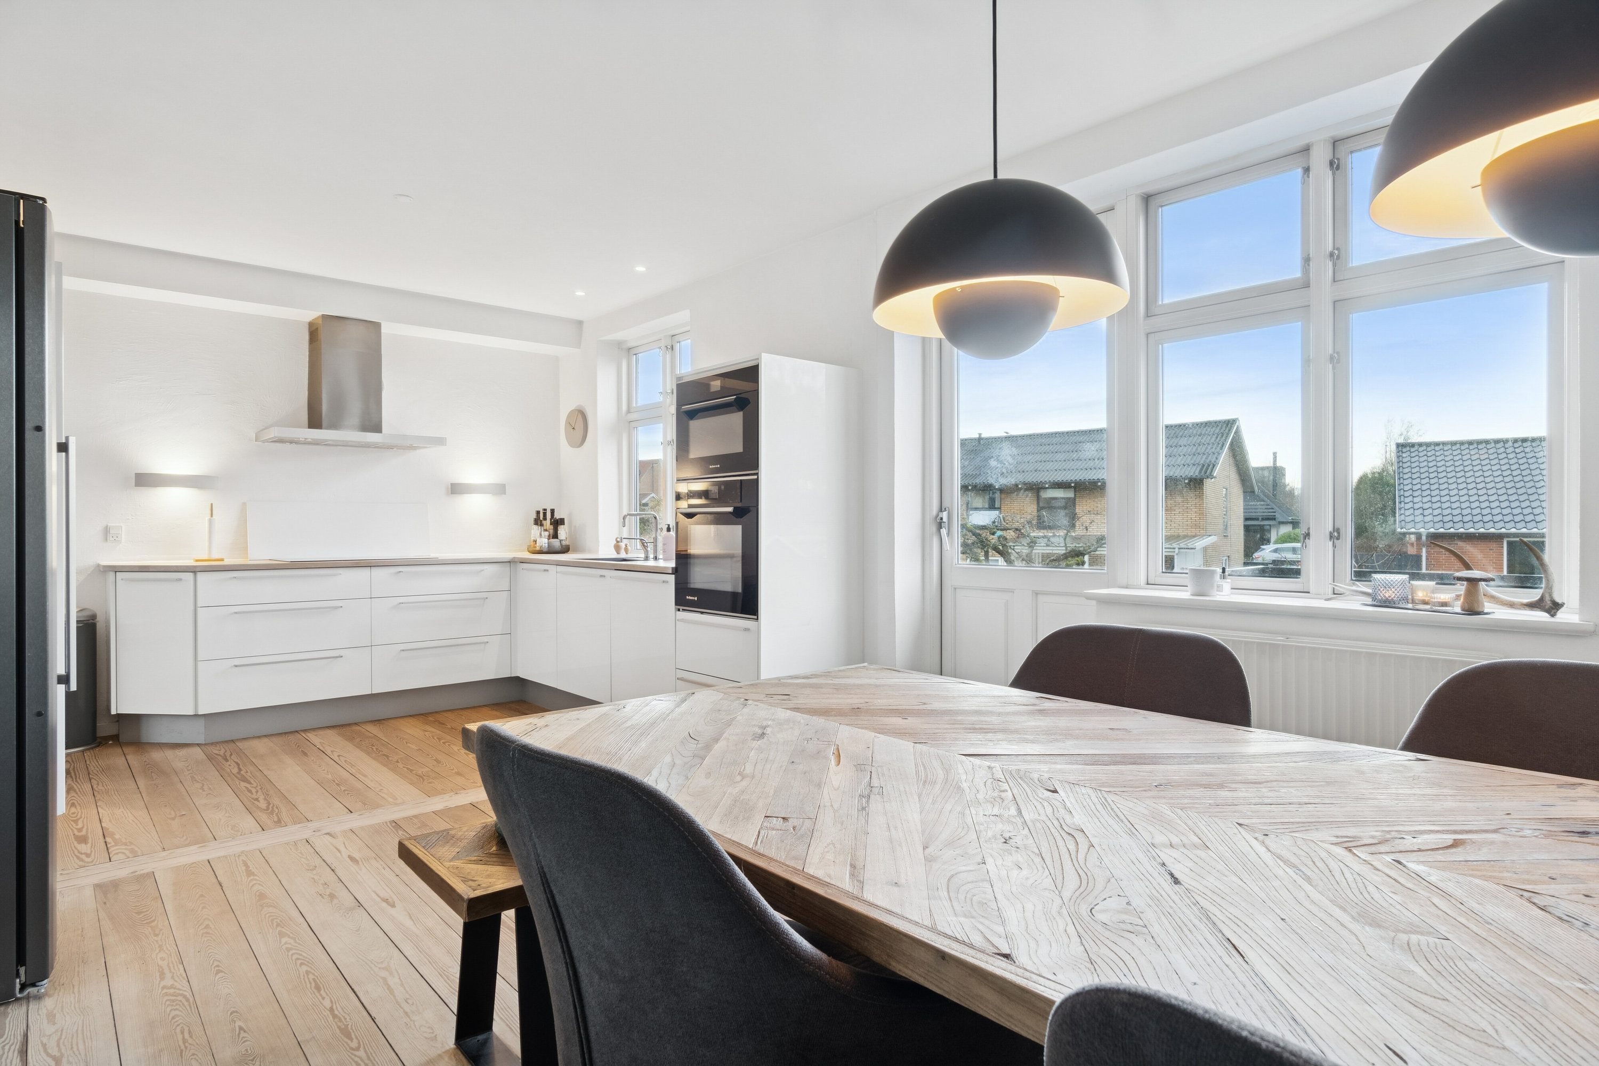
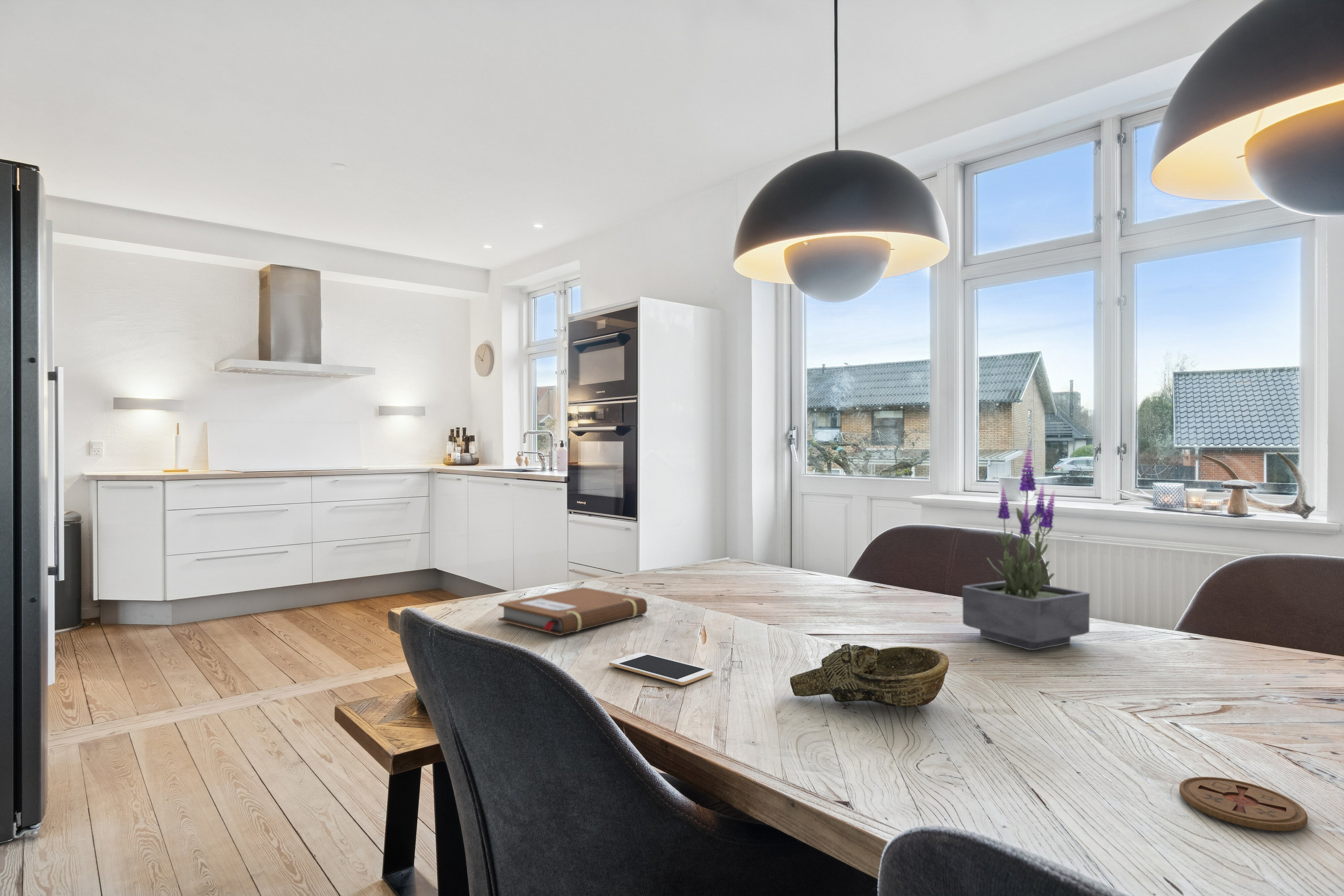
+ cell phone (660, 668)
+ decorative bowl (867, 673)
+ notebook (572, 610)
+ coaster (1241, 802)
+ potted plant (1024, 542)
